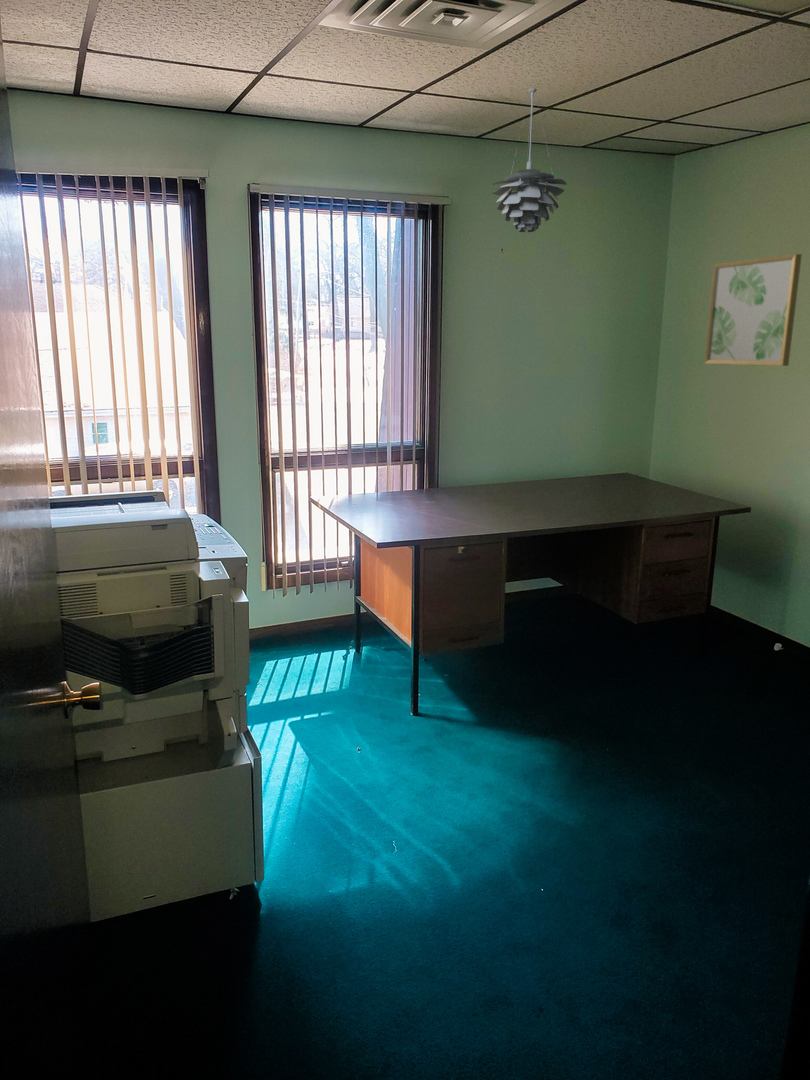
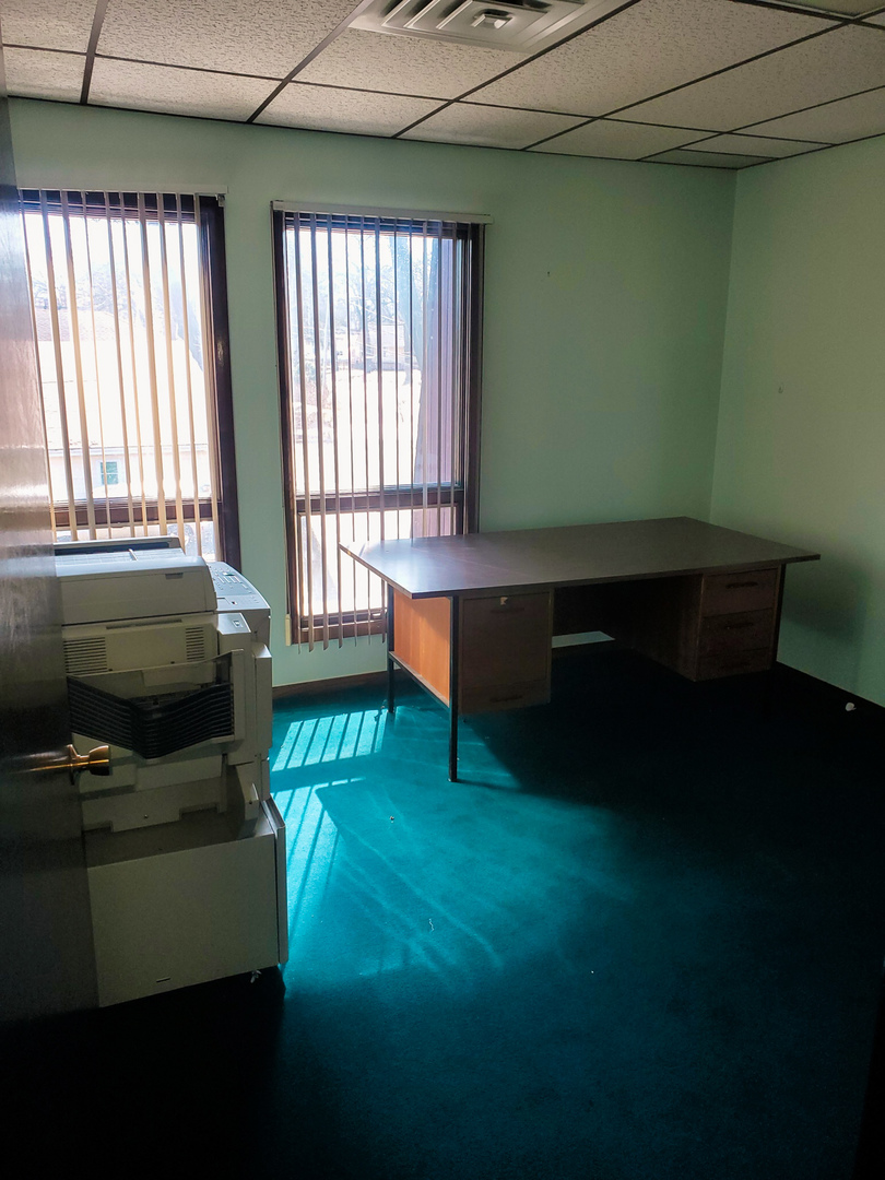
- pendant light (530, 161)
- wall art (749, 312)
